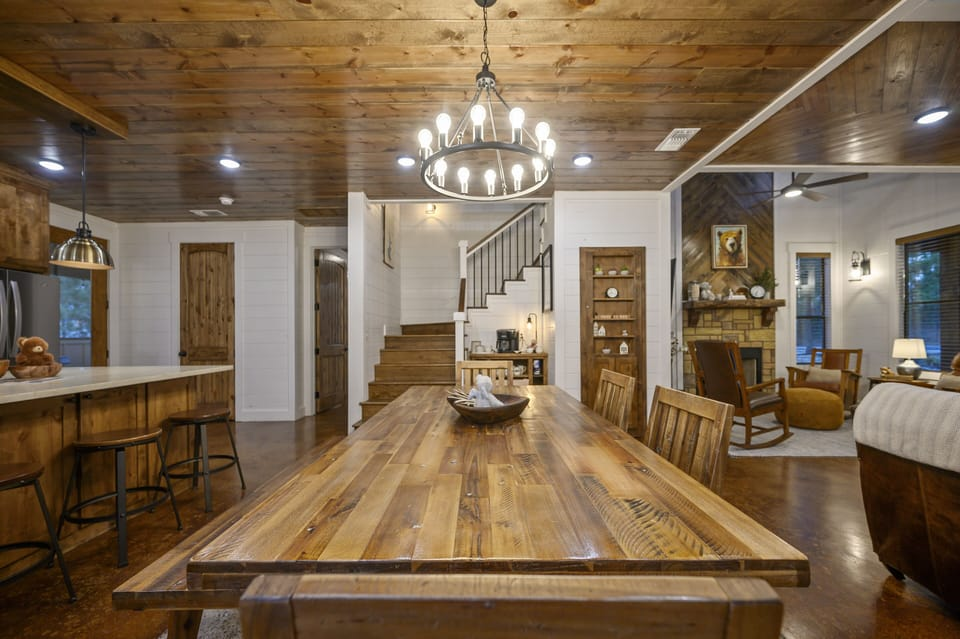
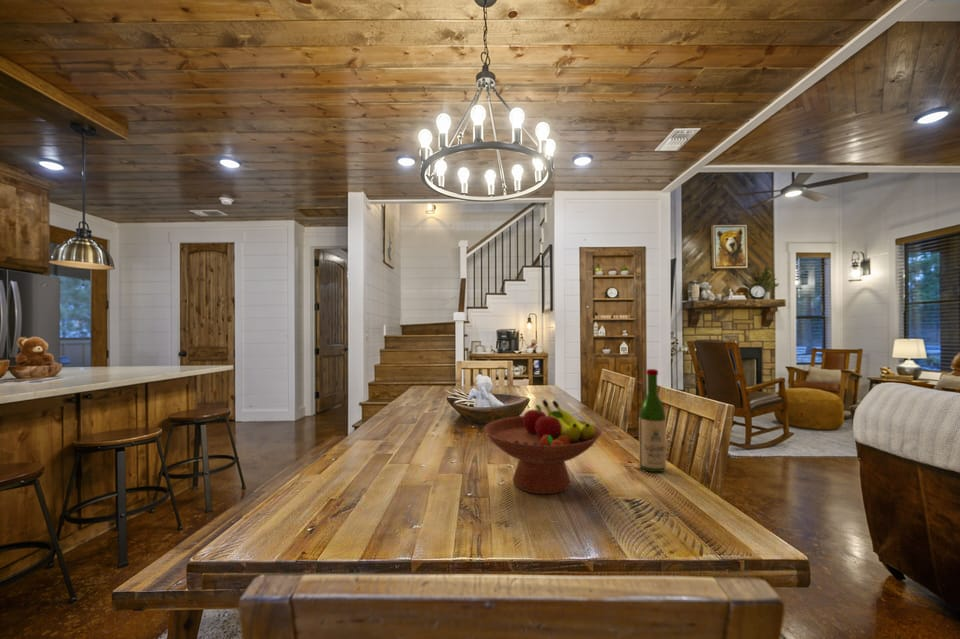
+ wine bottle (652, 418)
+ fruit bowl (541, 445)
